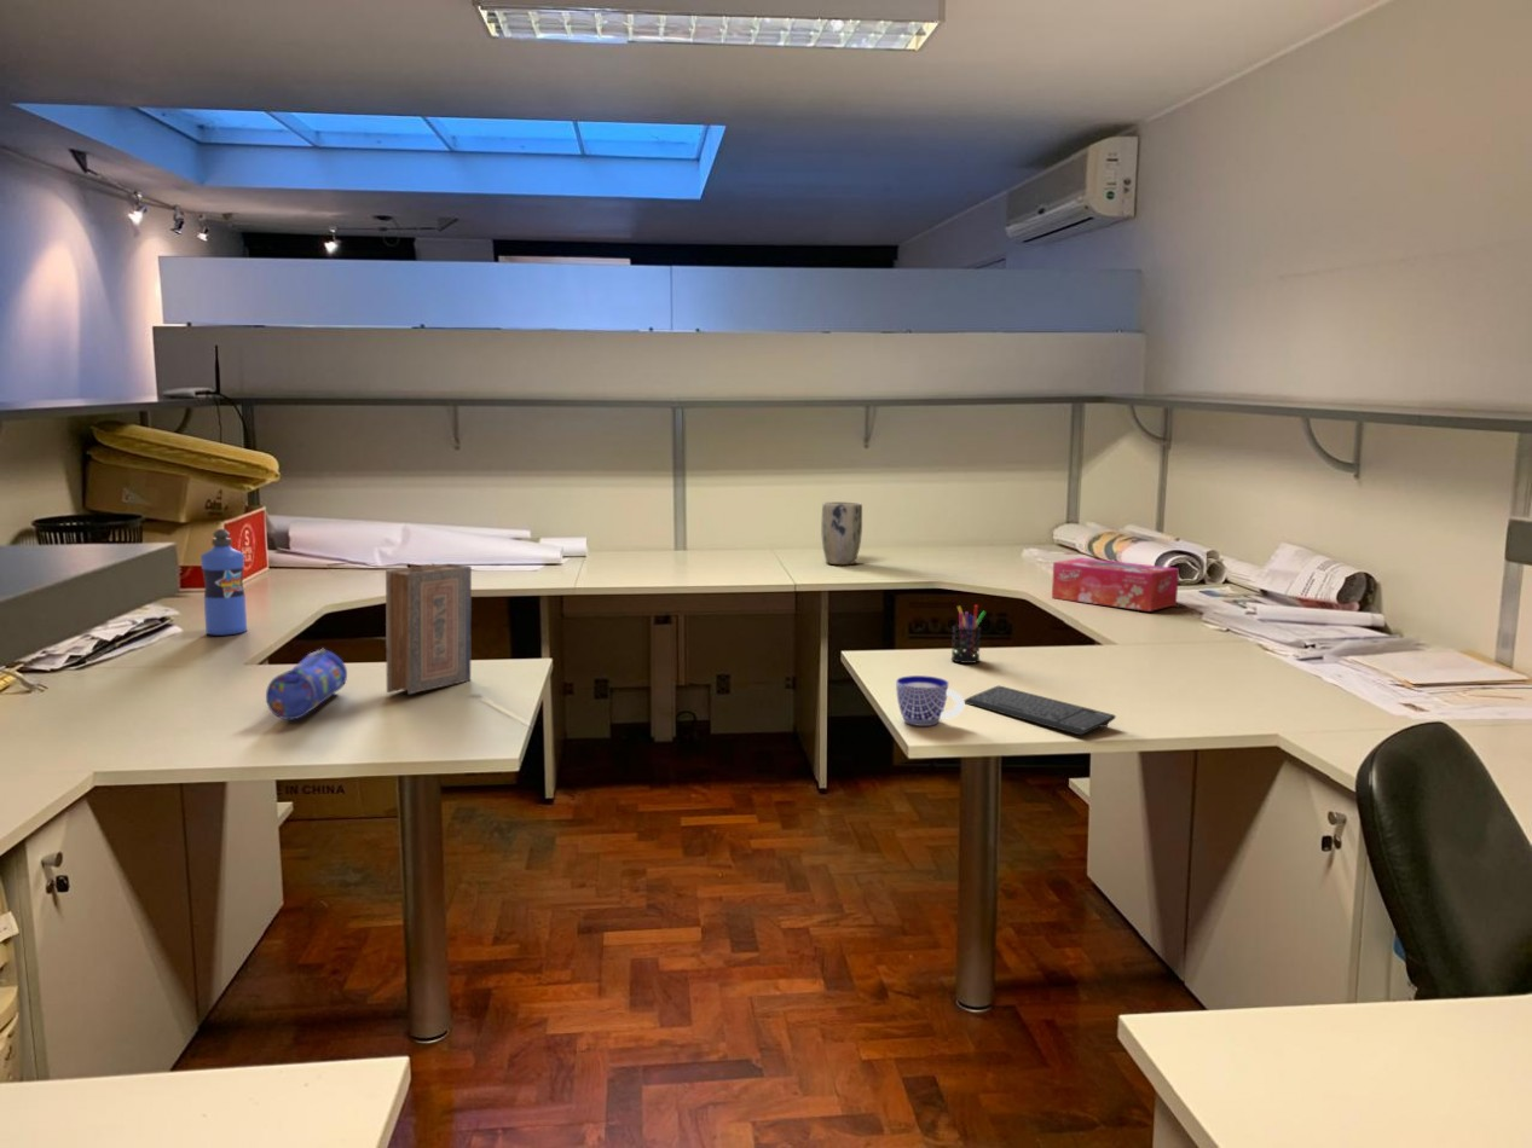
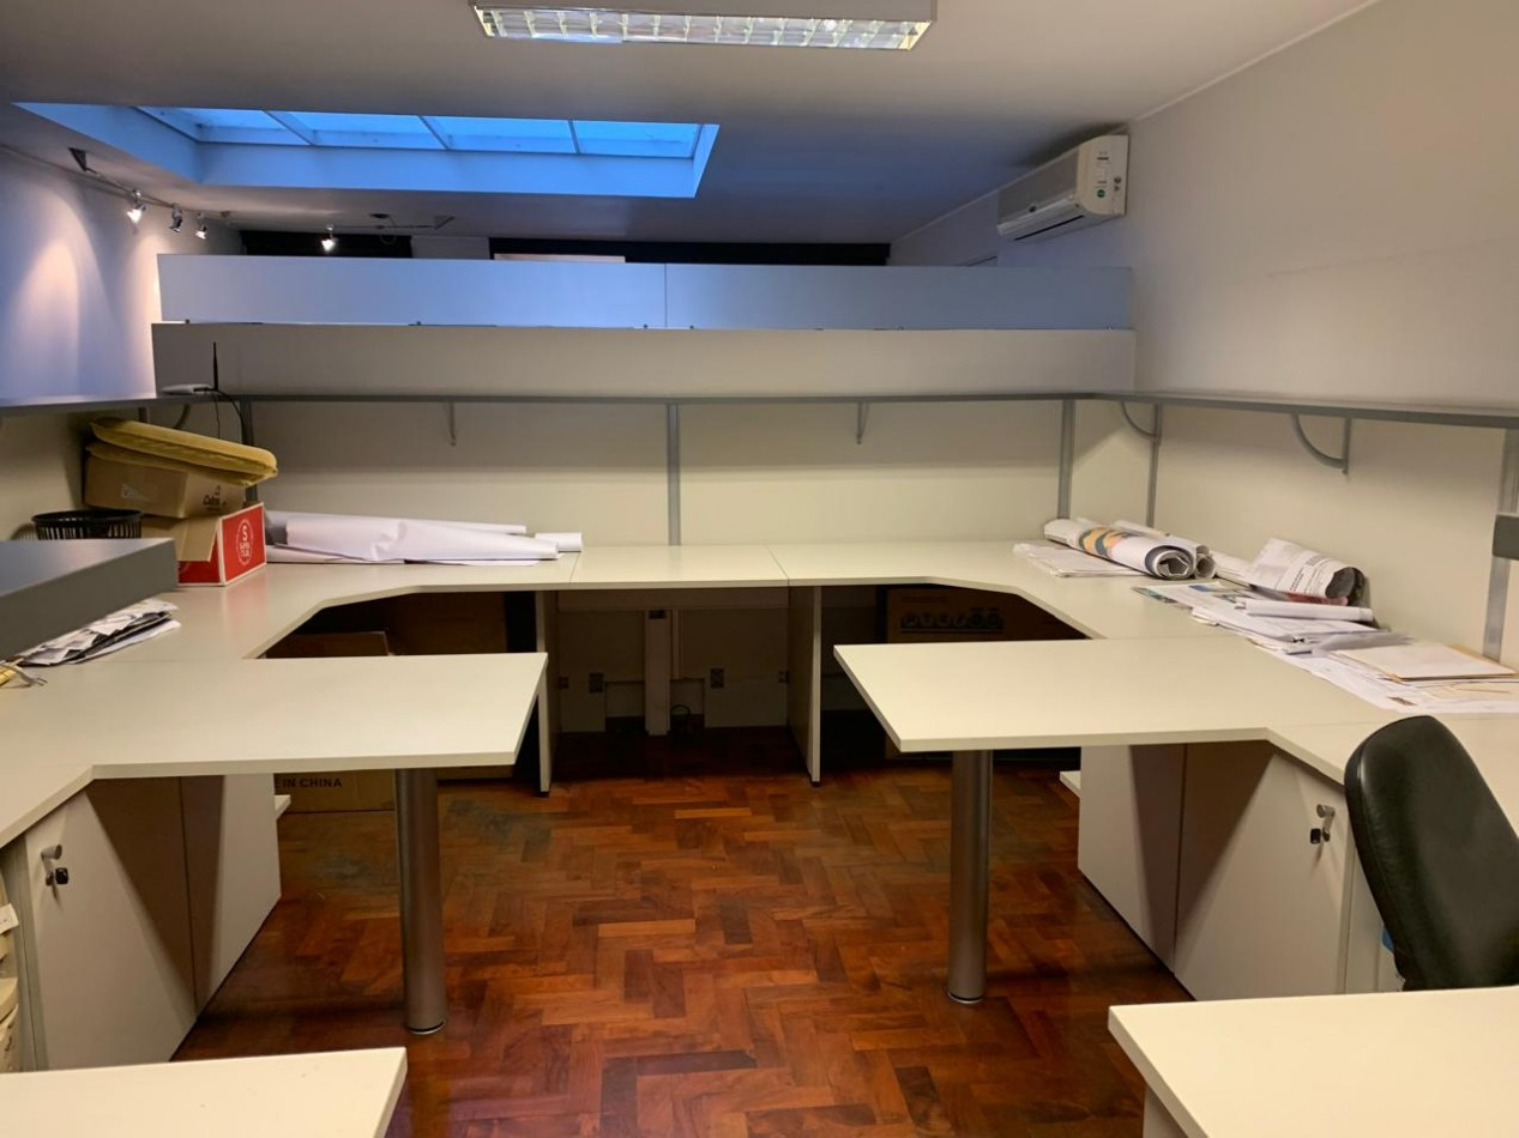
- pen holder (970, 631)
- pencil case (308, 682)
- tissue box (1114, 582)
- keyboard (1036, 708)
- water bottle (224, 580)
- book (429, 624)
- plant pot (842, 533)
- cup (930, 702)
